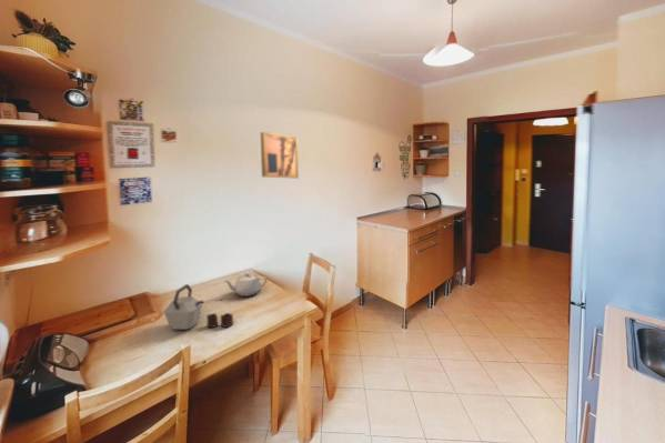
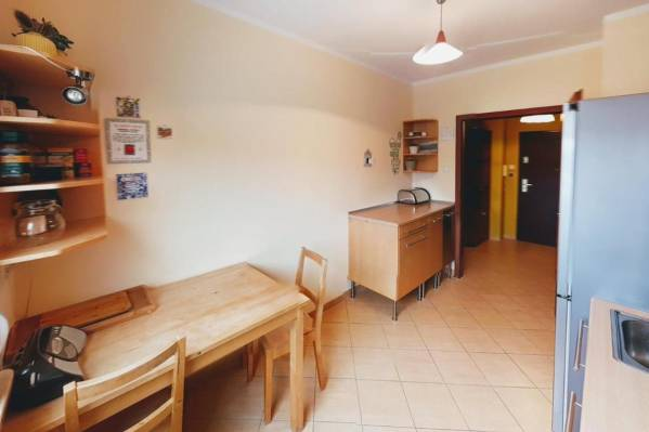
- wall art (280, 155)
- kettle (200, 306)
- teapot (246, 283)
